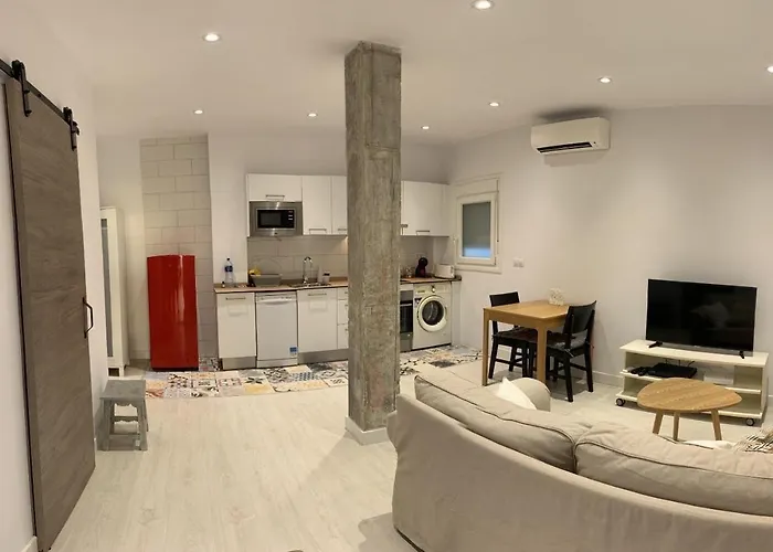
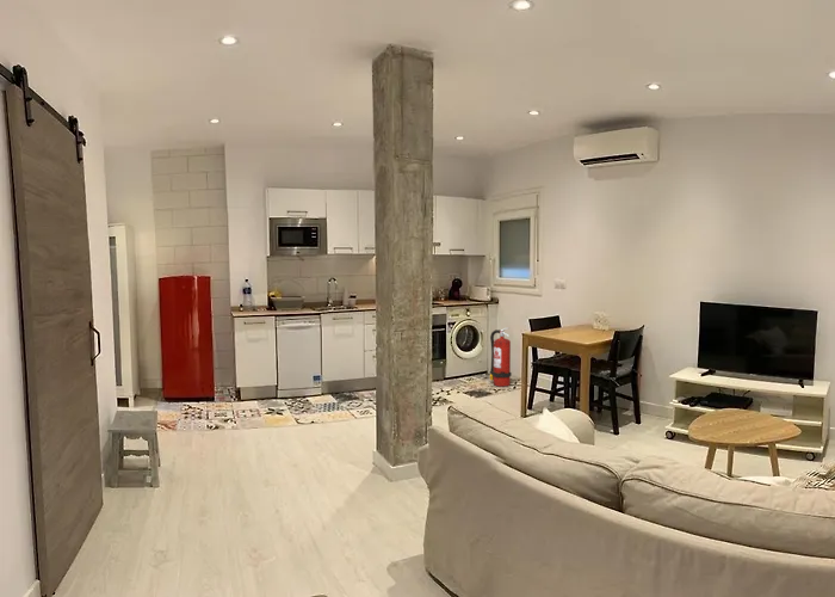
+ fire extinguisher (499, 355)
